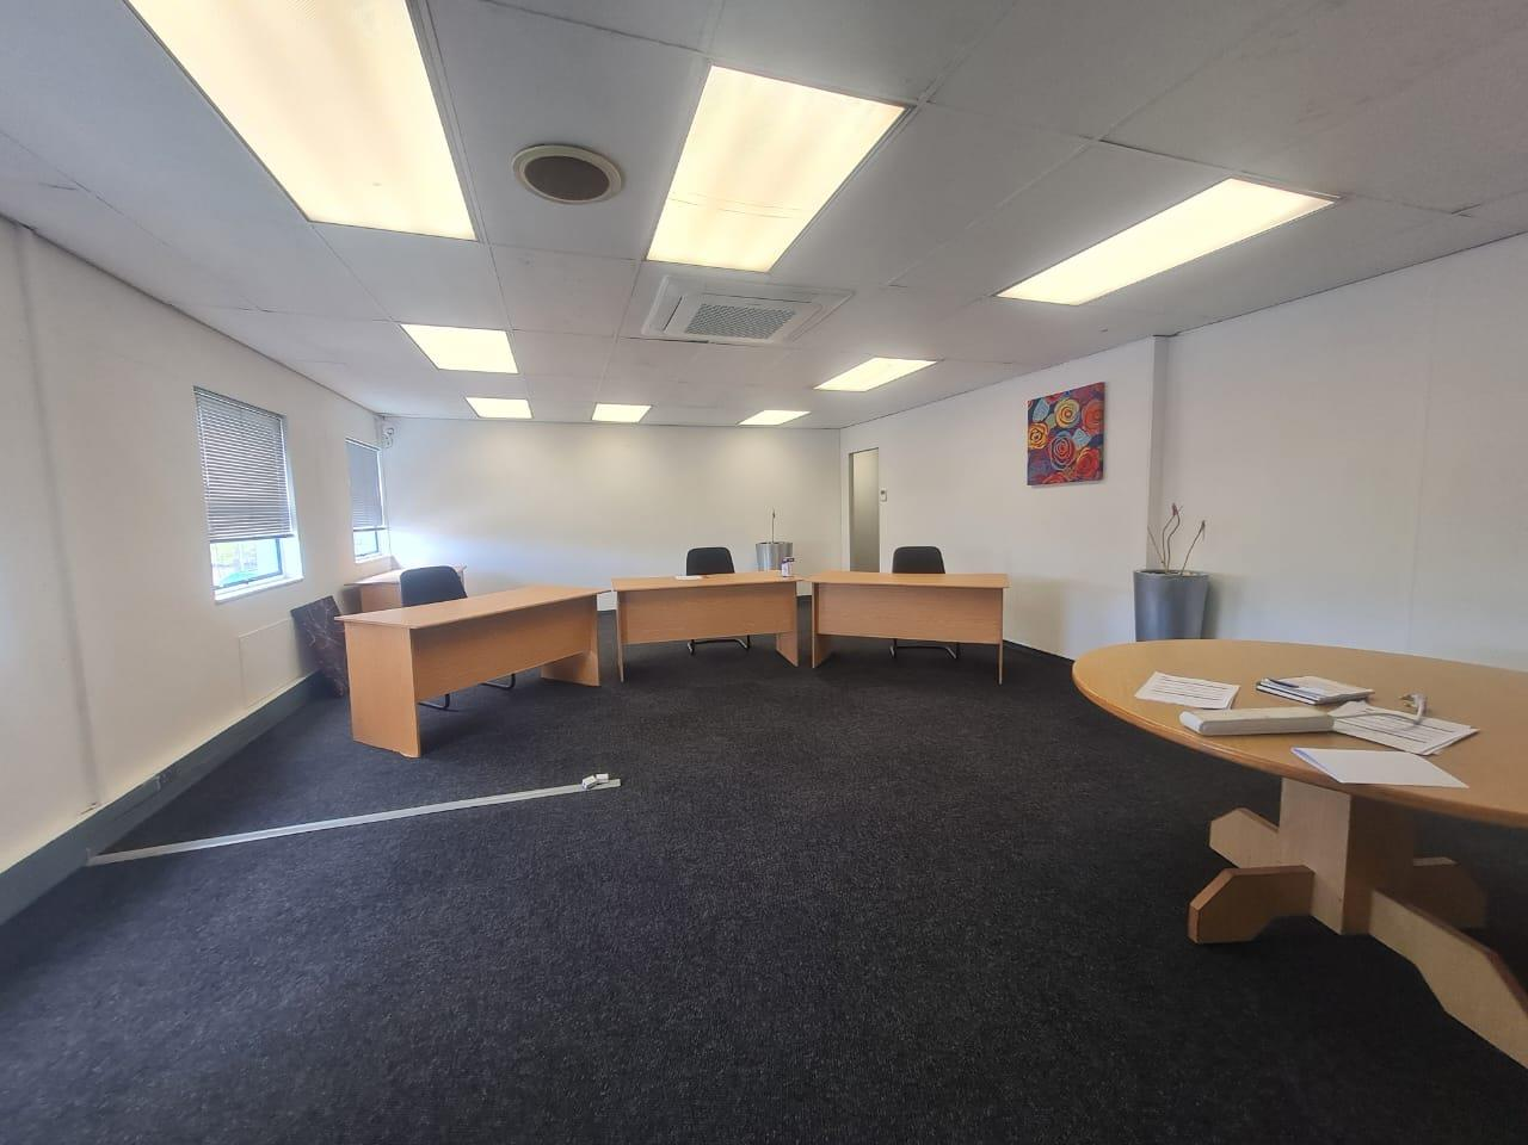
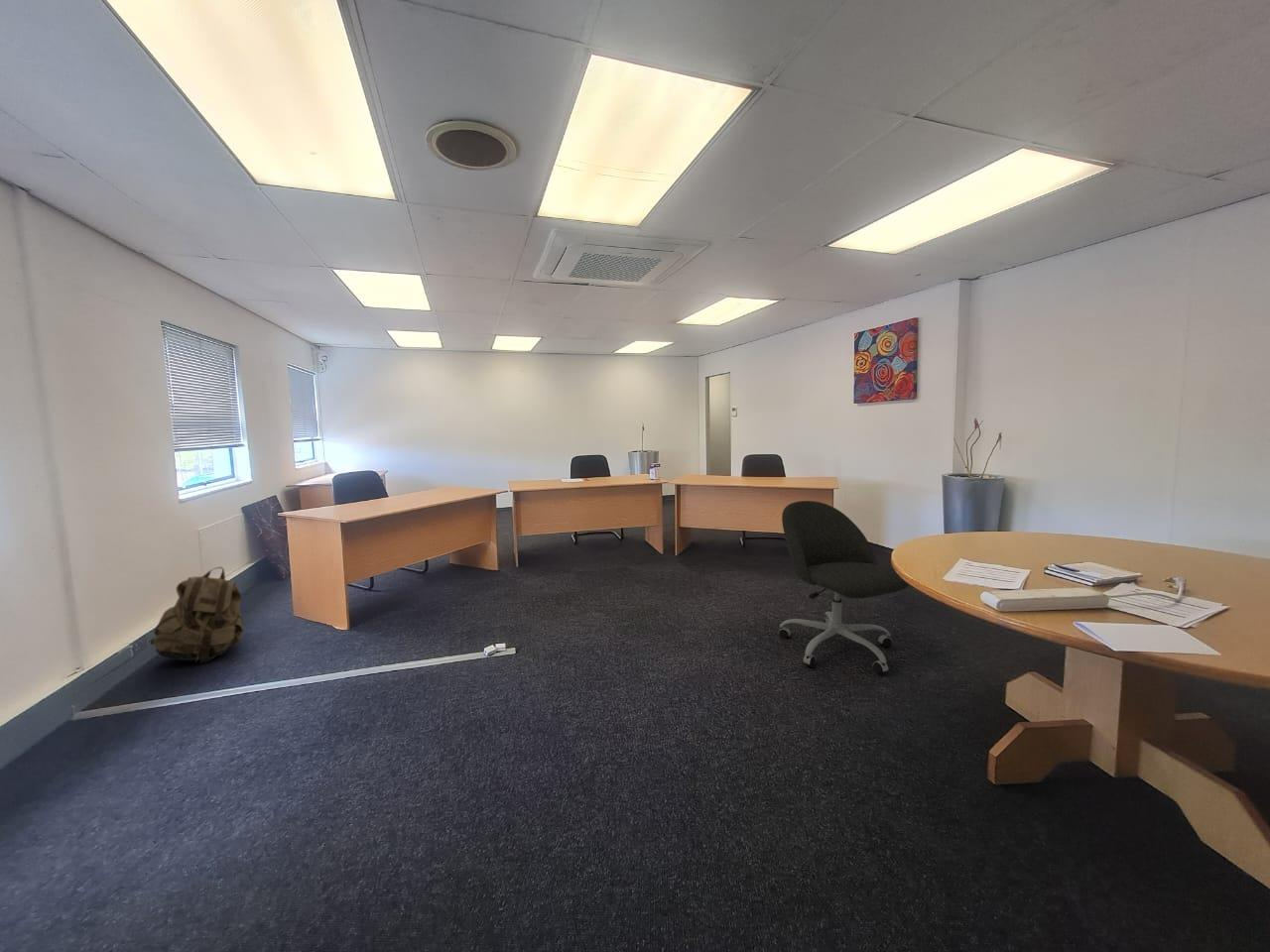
+ office chair (838, 579)
+ backpack (196, 613)
